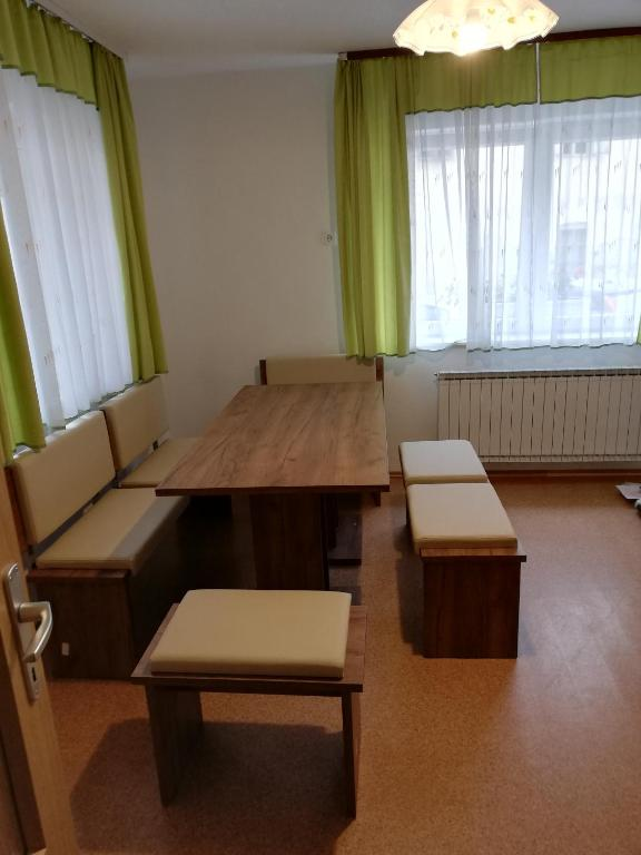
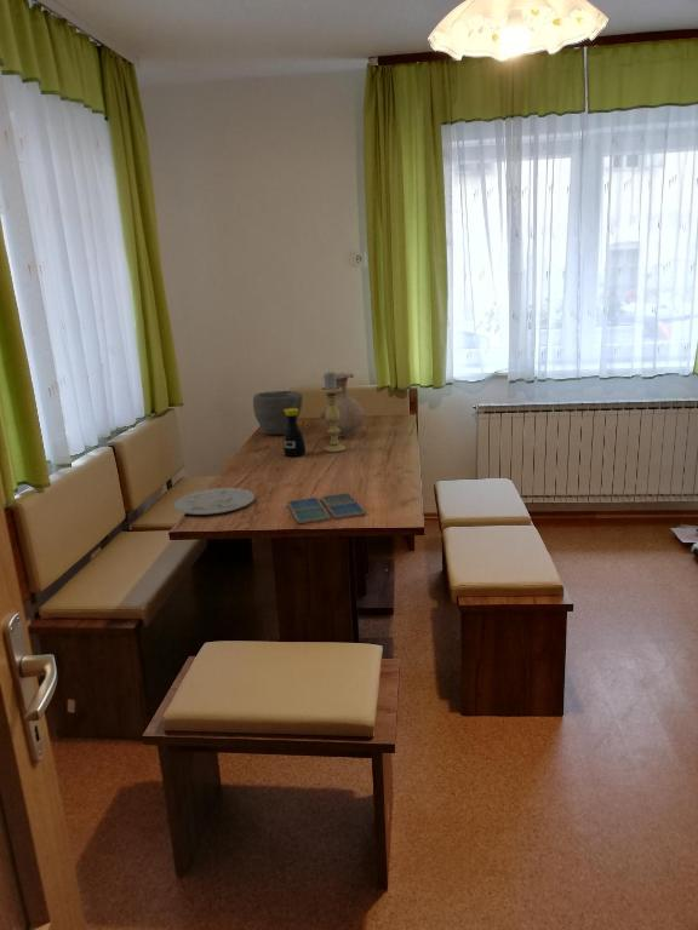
+ bowl (278, 413)
+ plate (214, 501)
+ candle holder (332, 411)
+ vase (342, 404)
+ bottle (292, 431)
+ drink coaster (326, 506)
